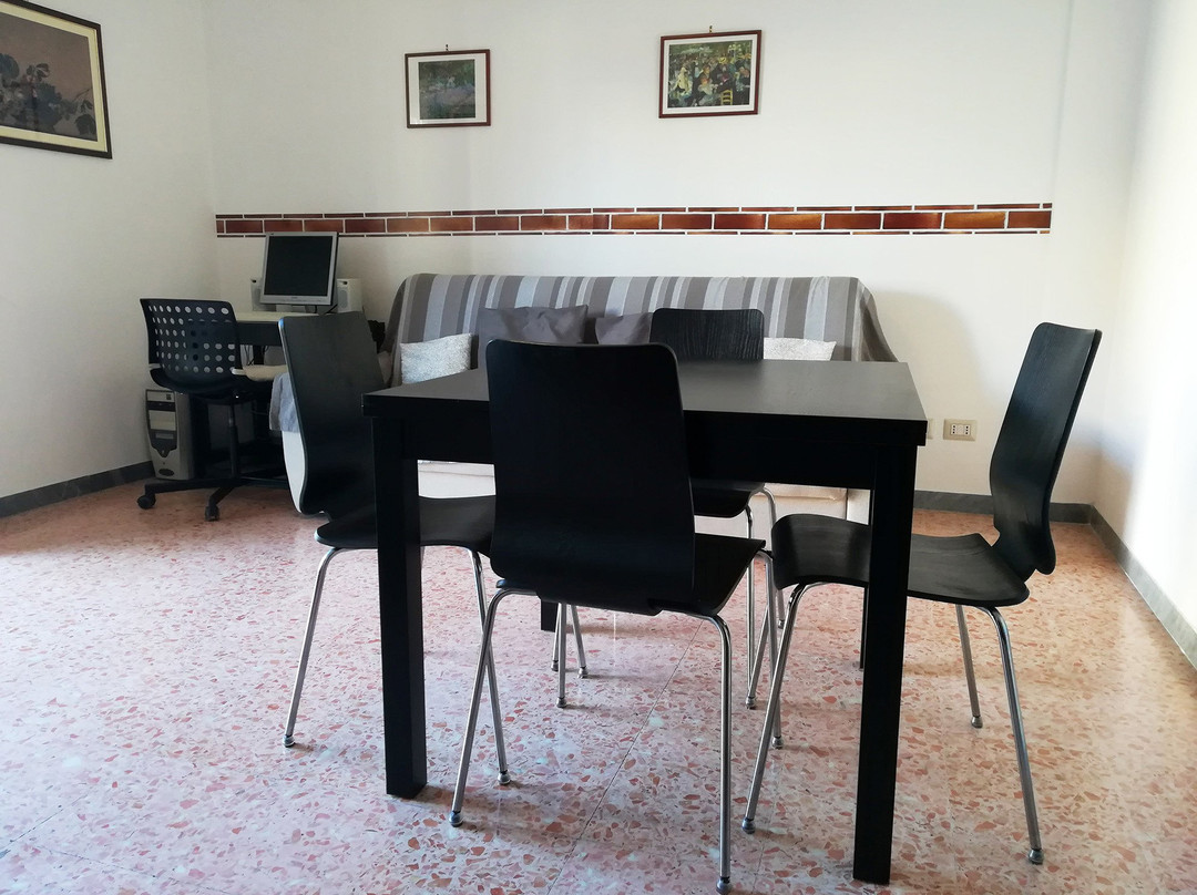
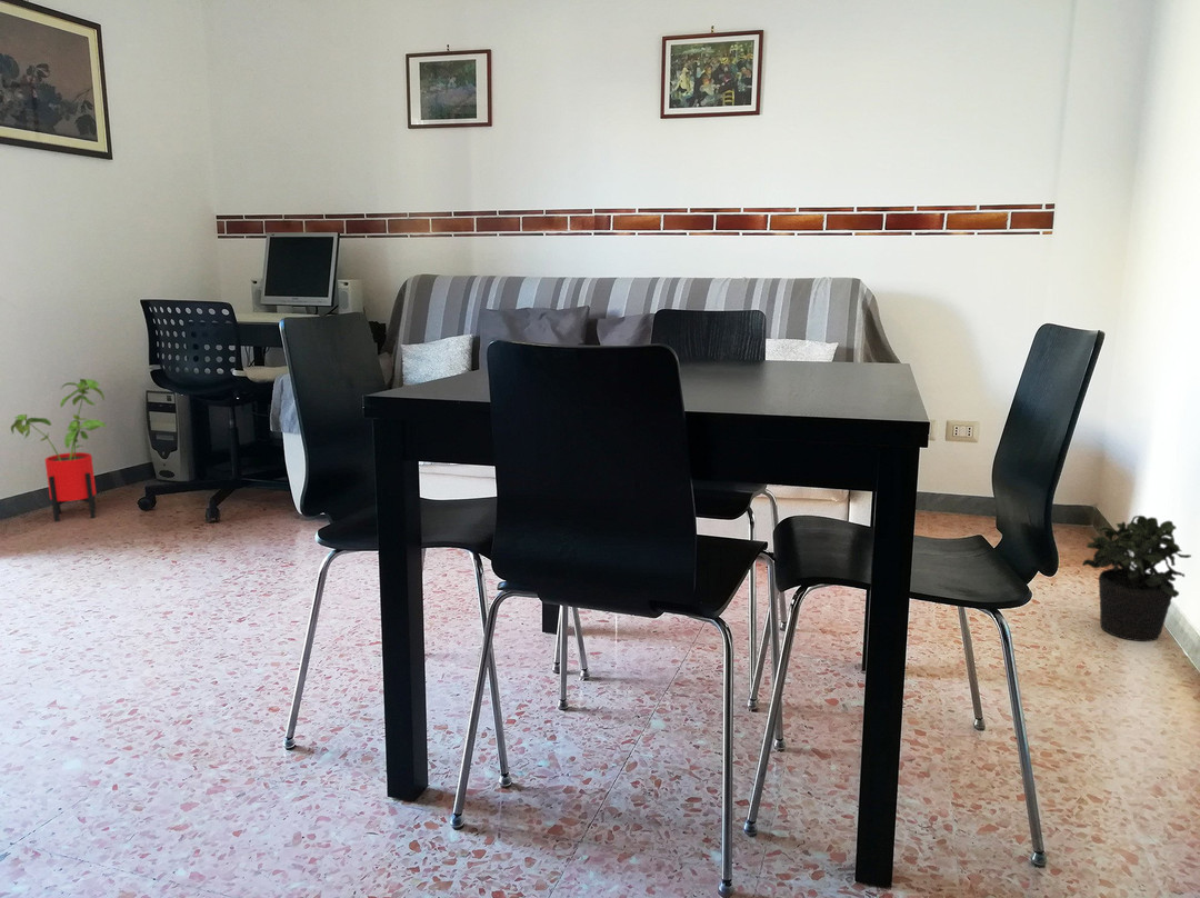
+ potted plant (1137, 573)
+ house plant (74, 448)
